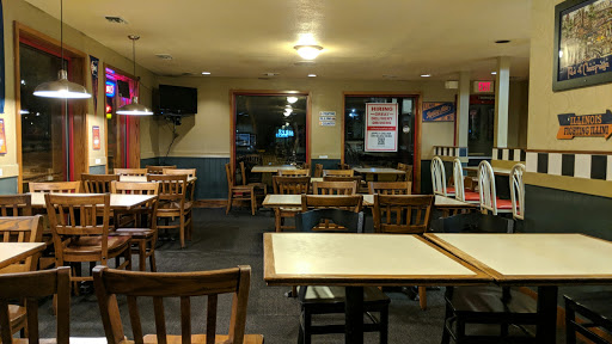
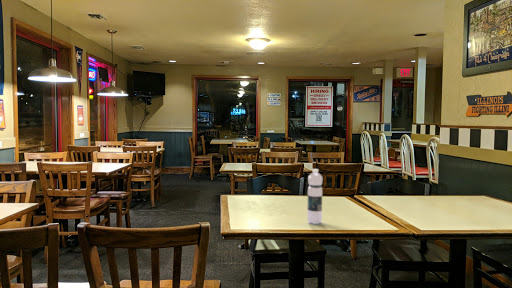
+ water bottle (314, 195)
